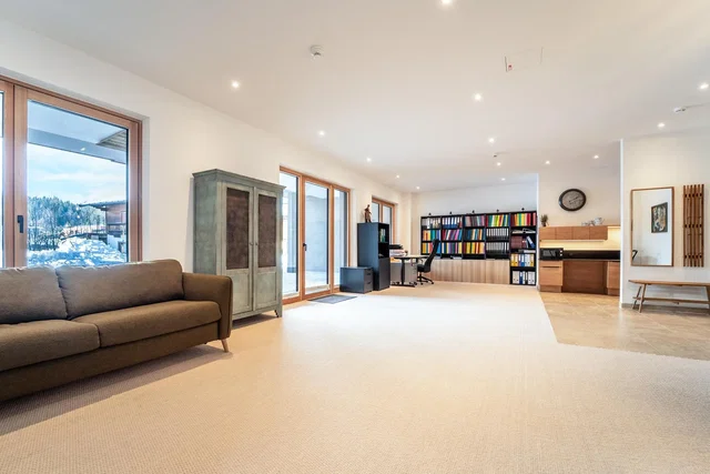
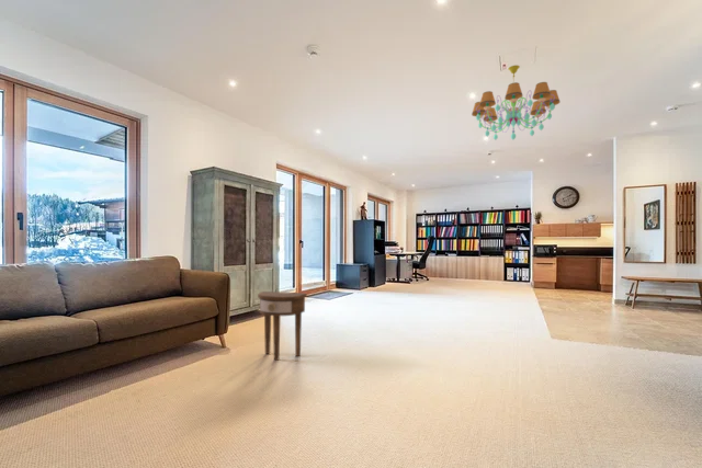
+ chandelier (513, 103)
+ side table (279, 324)
